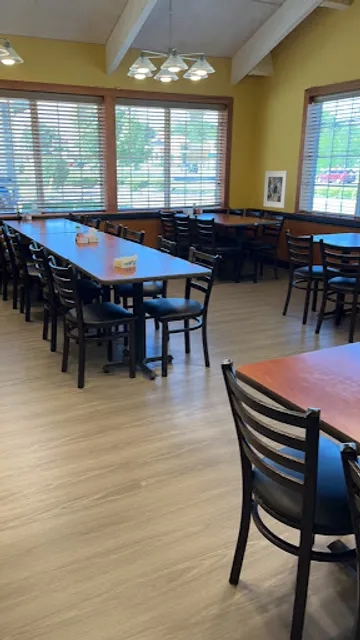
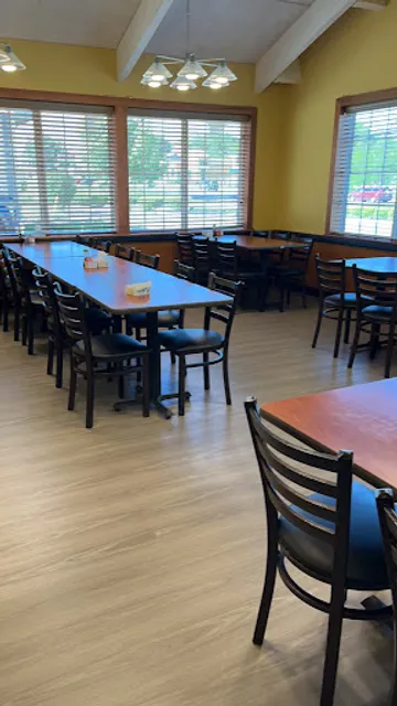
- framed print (275, 189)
